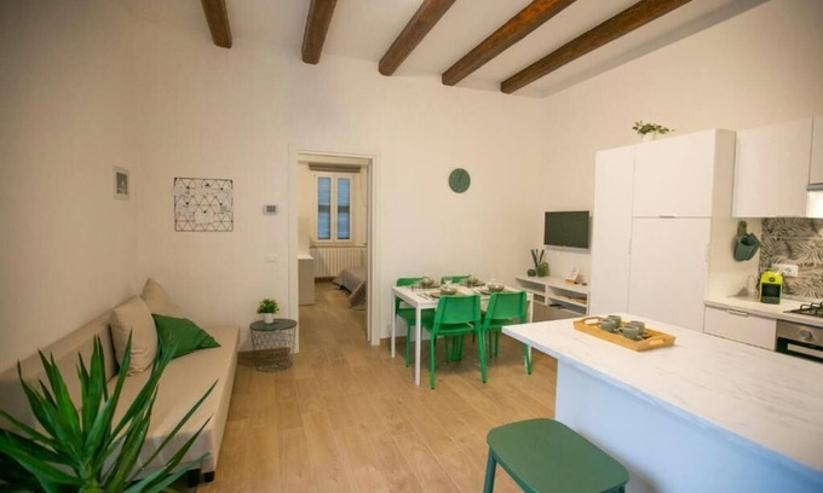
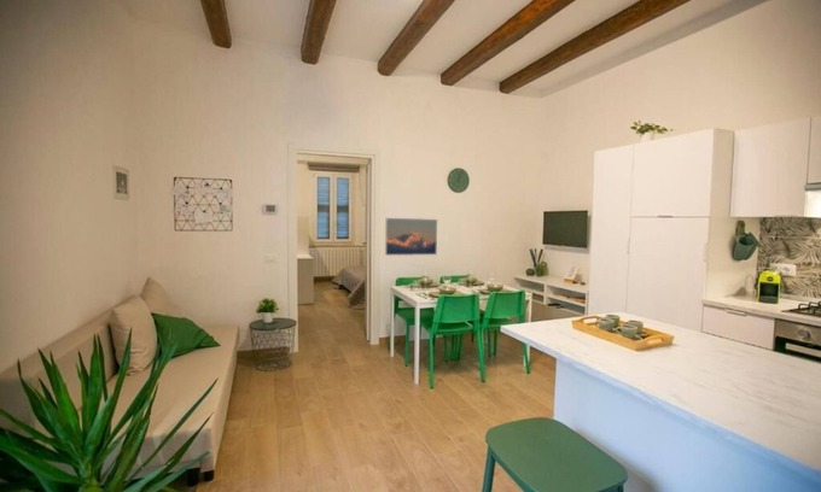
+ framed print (410, 236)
